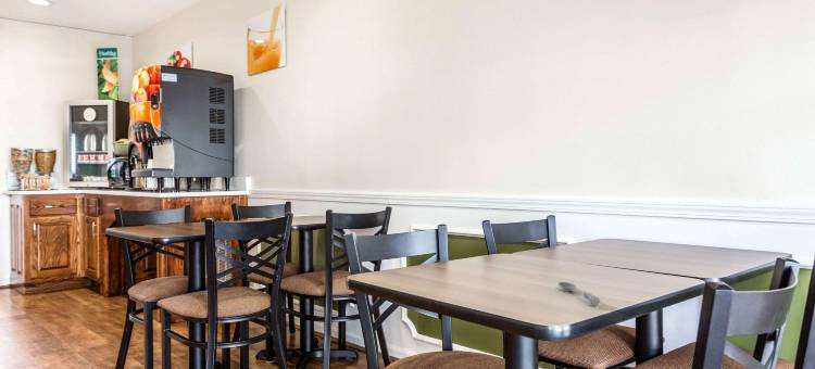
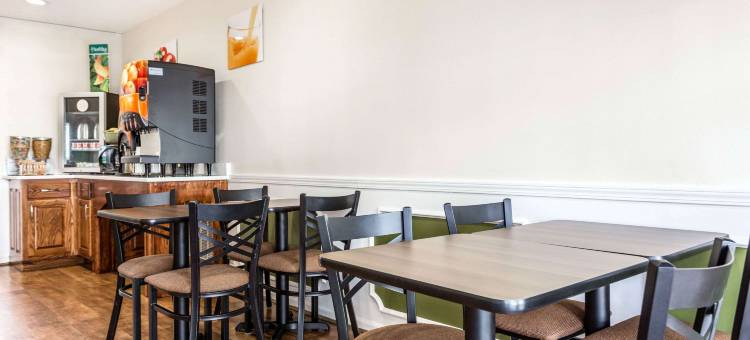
- soupspoon (577, 290)
